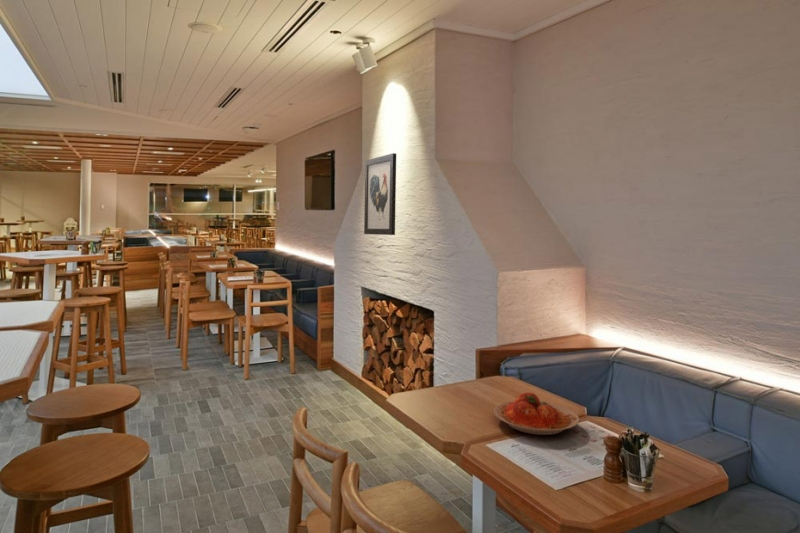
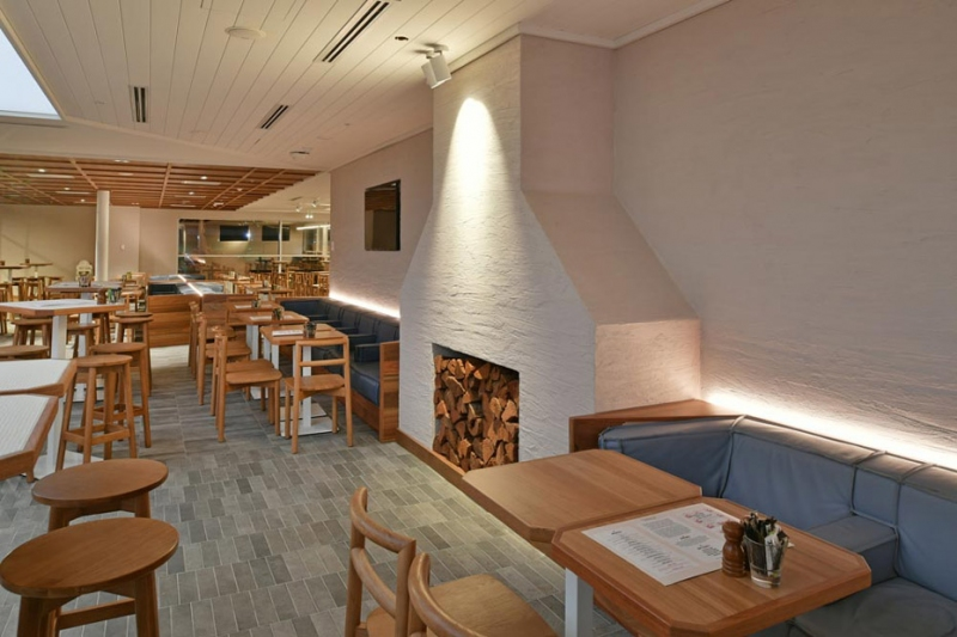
- wall art (379, 196)
- plate (536, 409)
